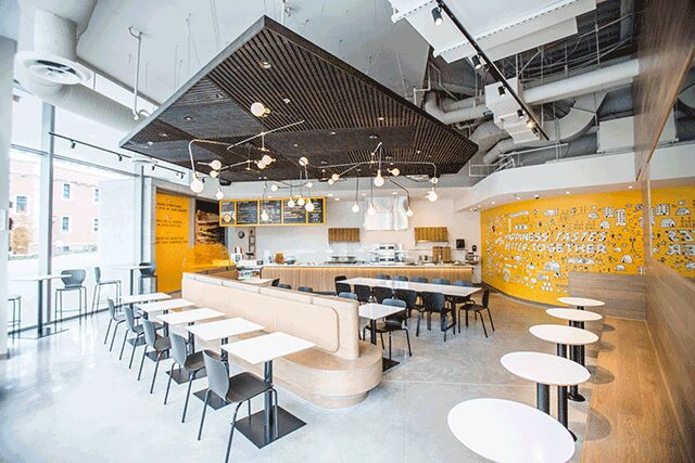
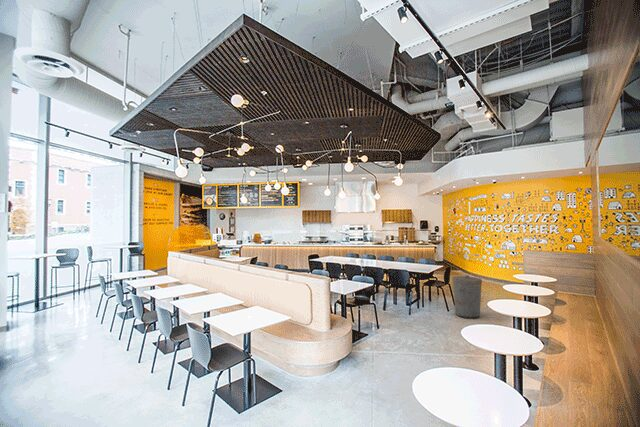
+ trash can (467, 295)
